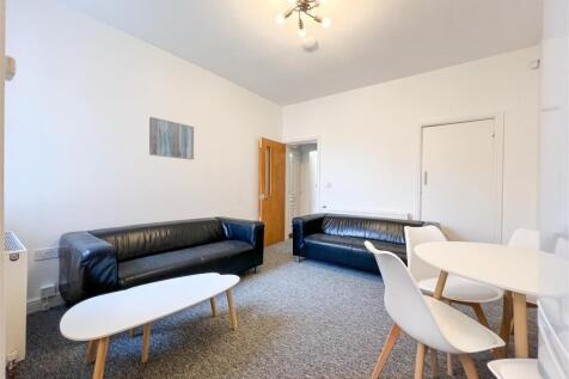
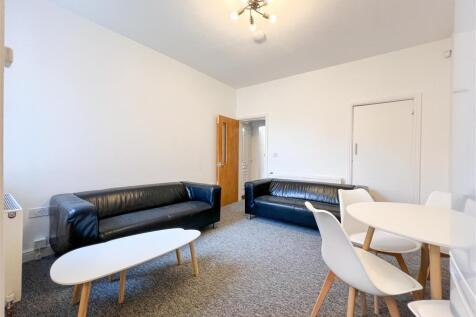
- wall art (172, 140)
